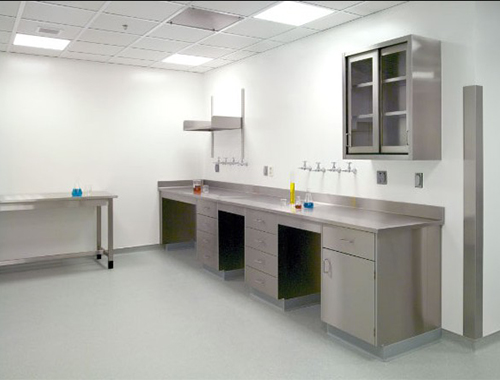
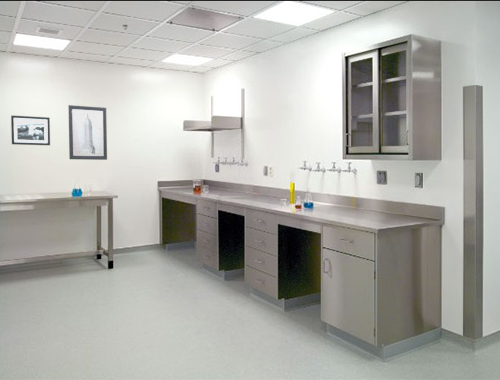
+ picture frame (31, 130)
+ wall art (88, 133)
